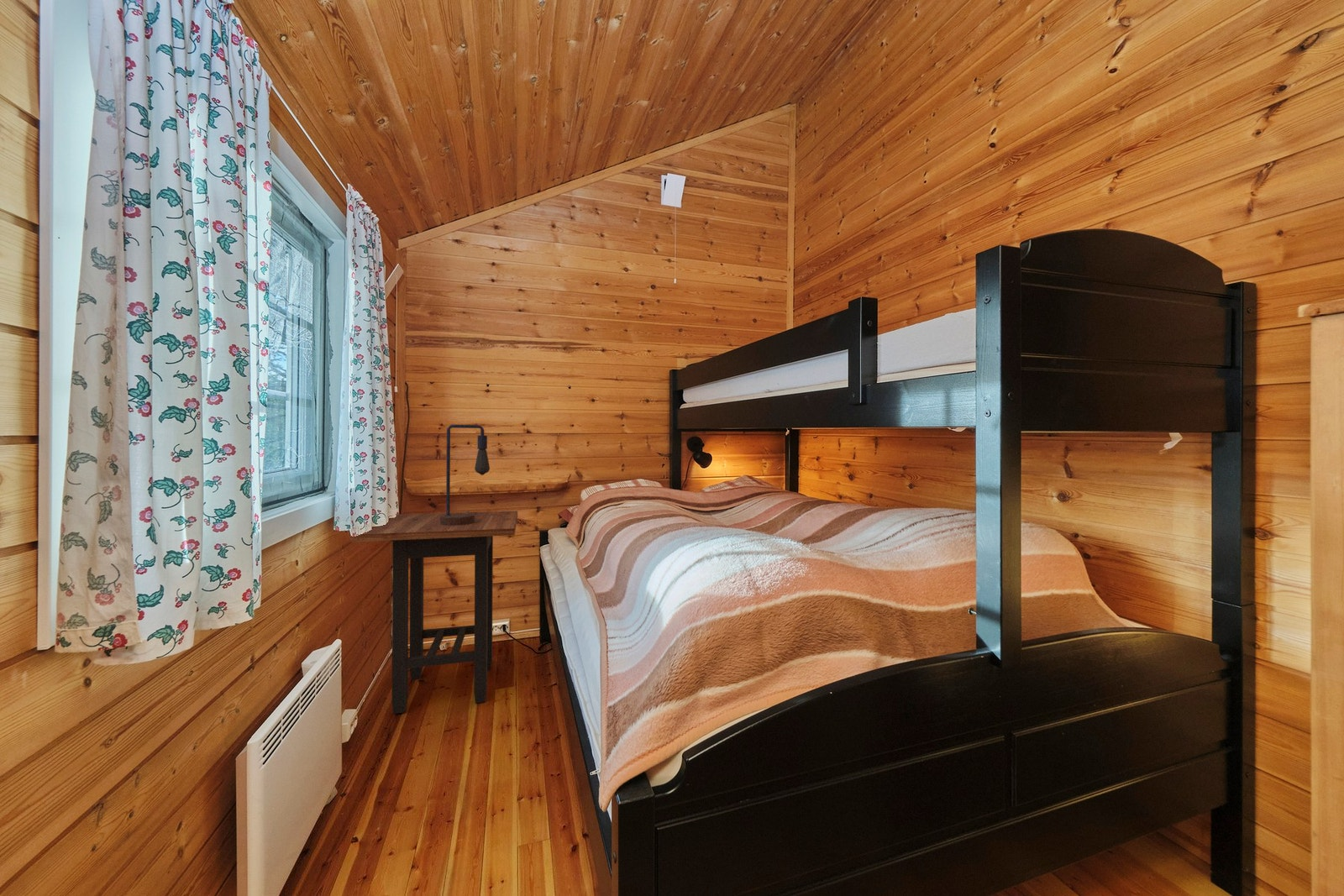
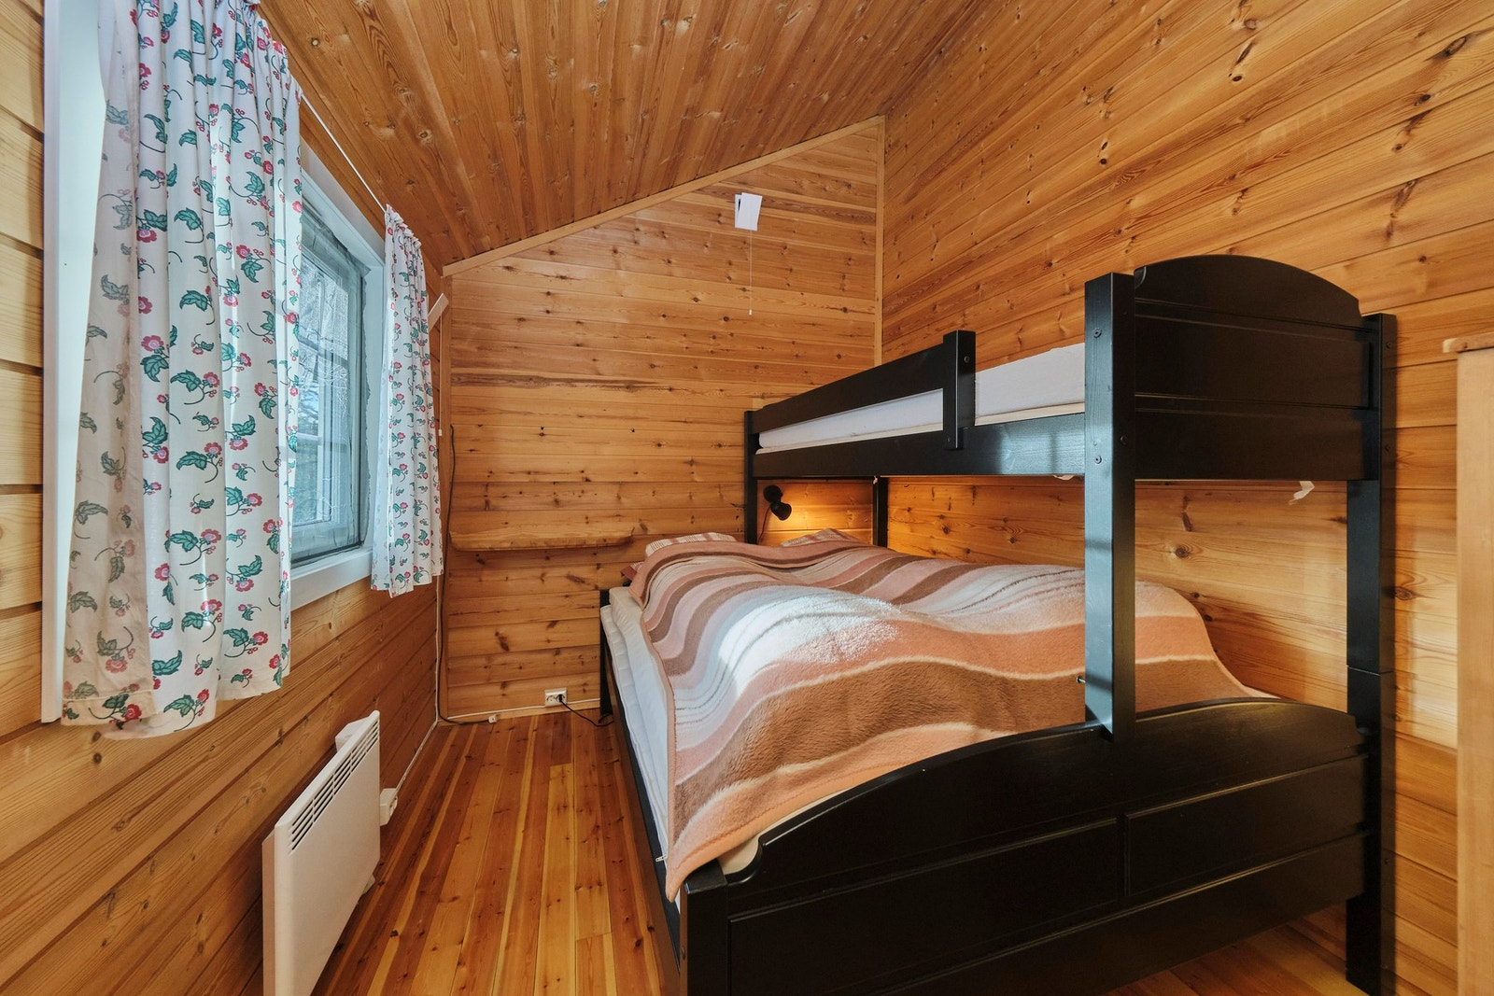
- table lamp (475, 469)
- side table (447, 627)
